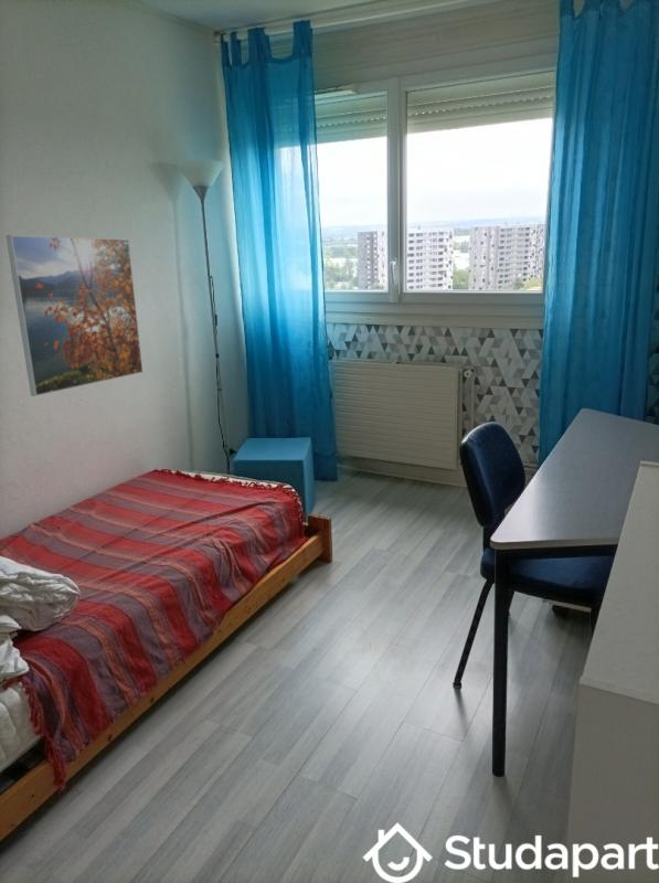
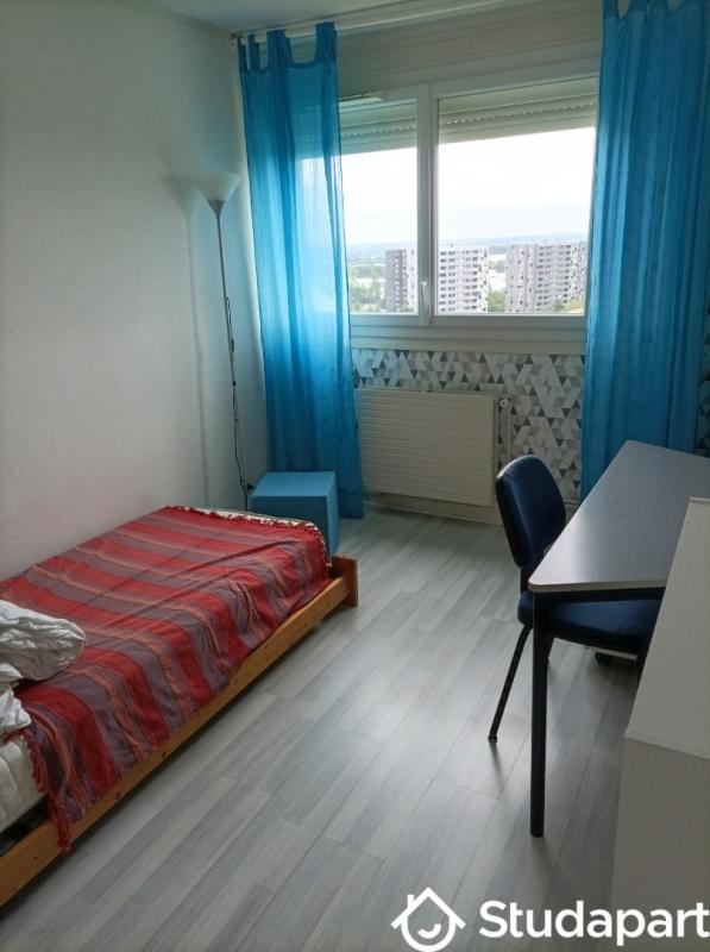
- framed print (83, 312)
